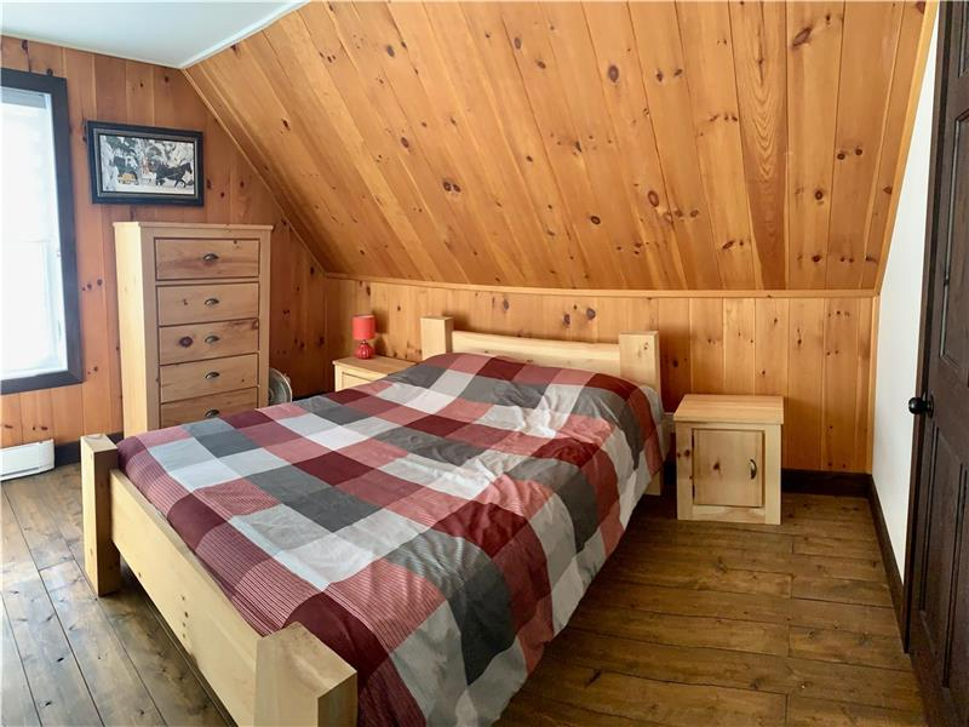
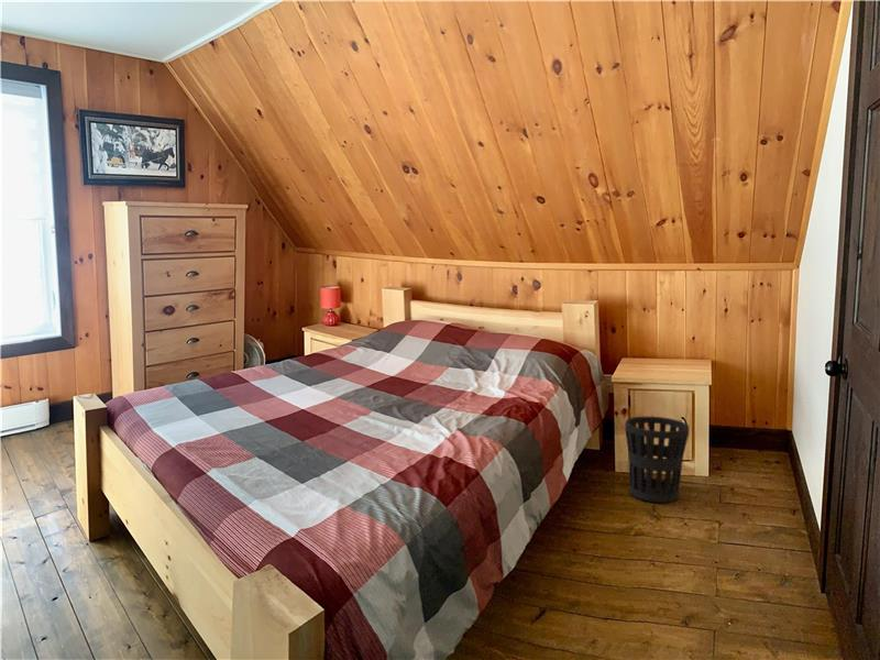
+ wastebasket (654, 459)
